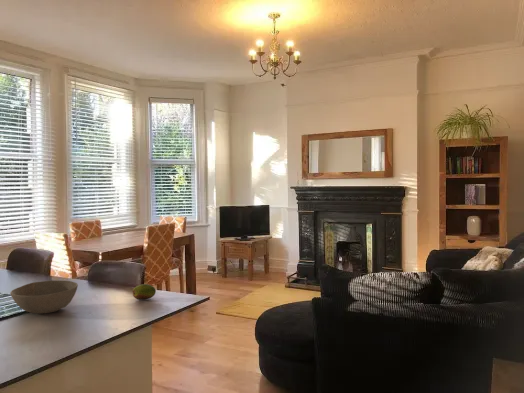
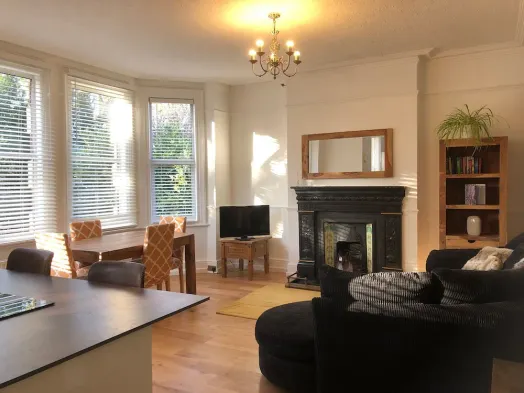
- bowl (45, 298)
- fruit (144, 291)
